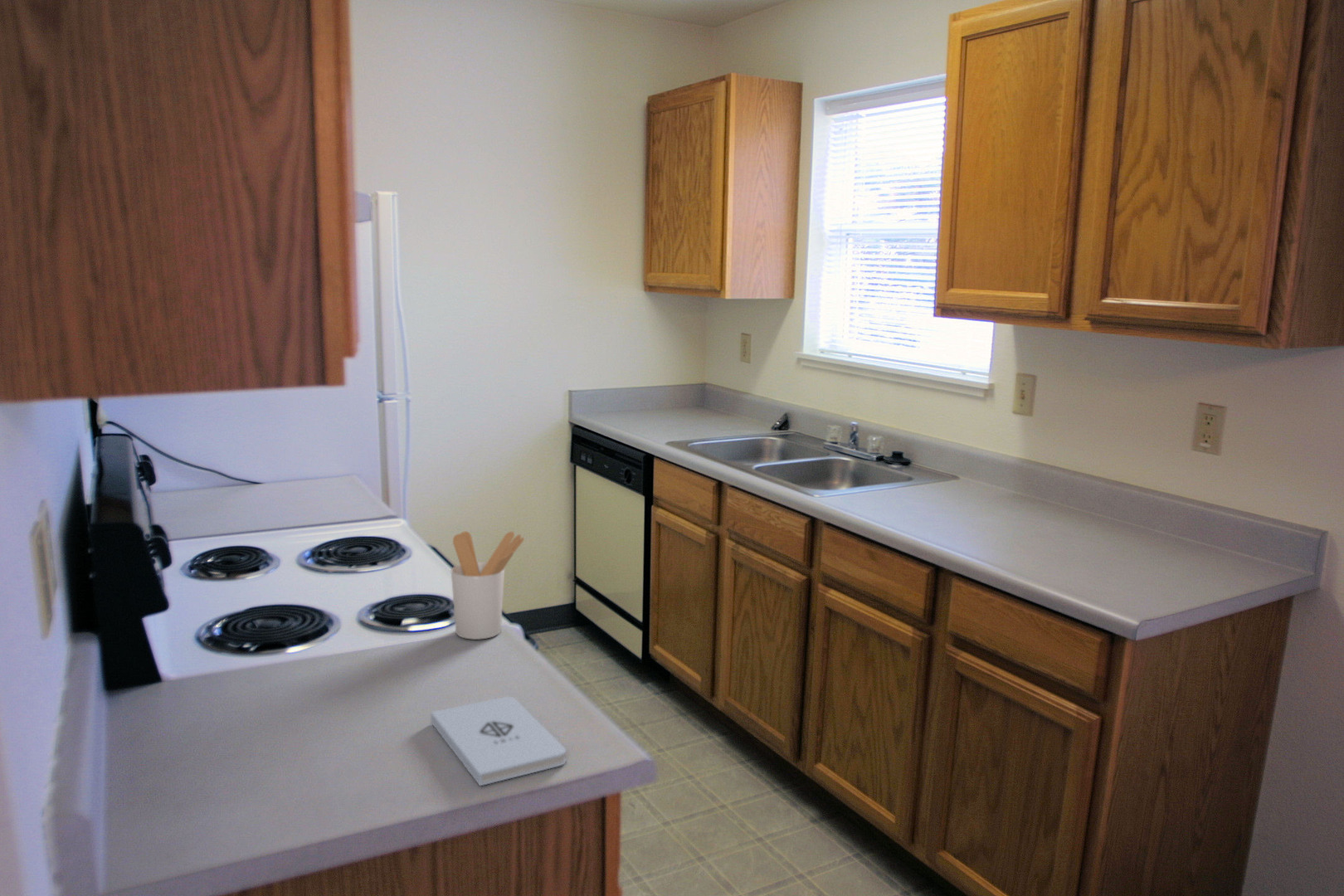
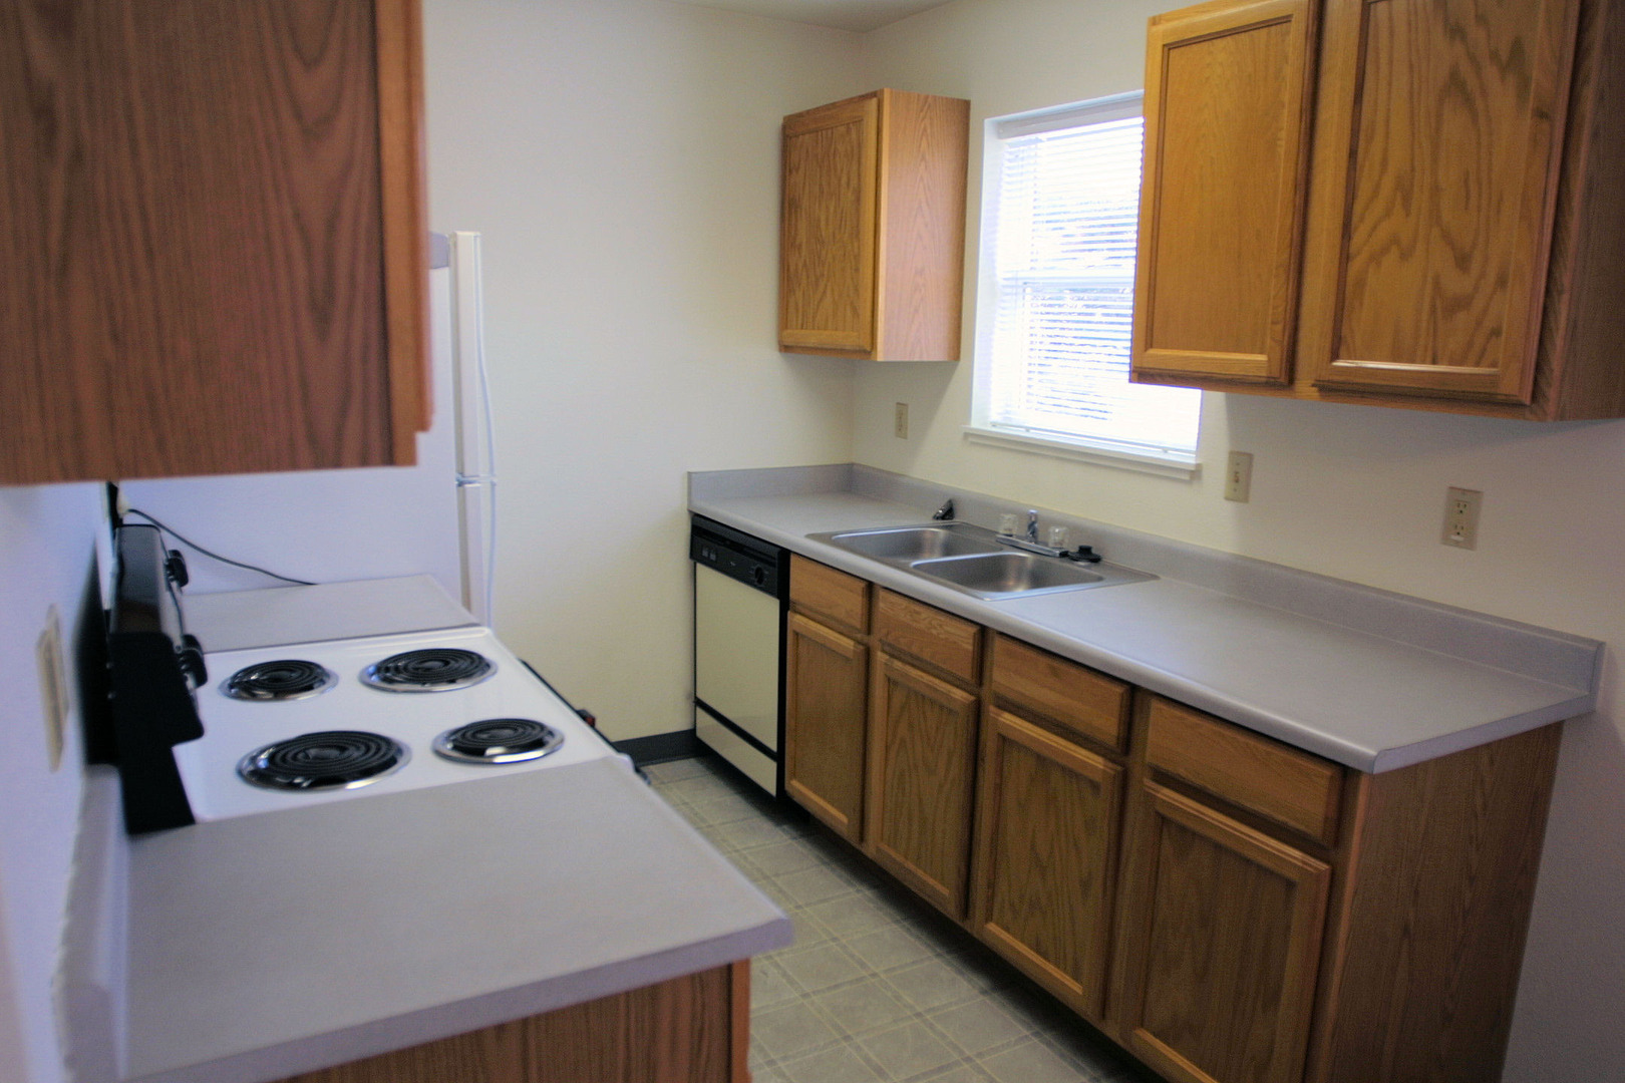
- utensil holder (489, 582)
- notepad (497, 737)
